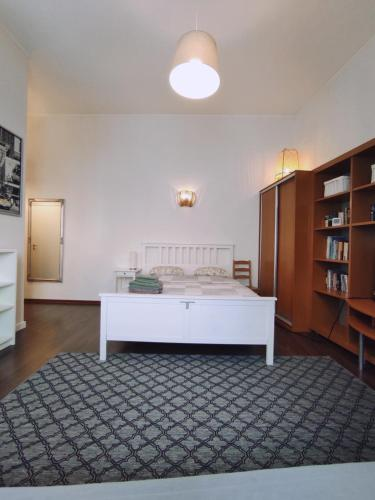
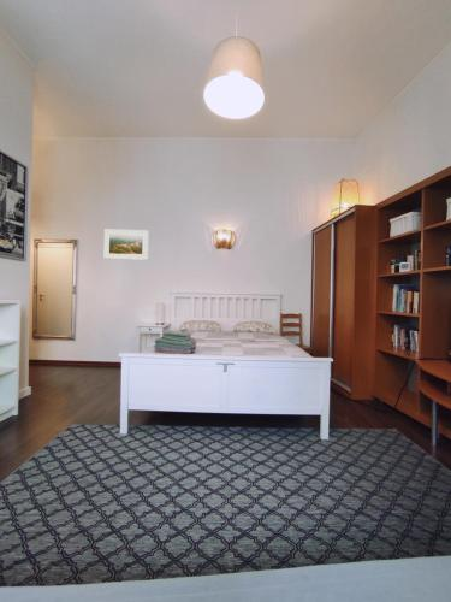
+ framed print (125, 244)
